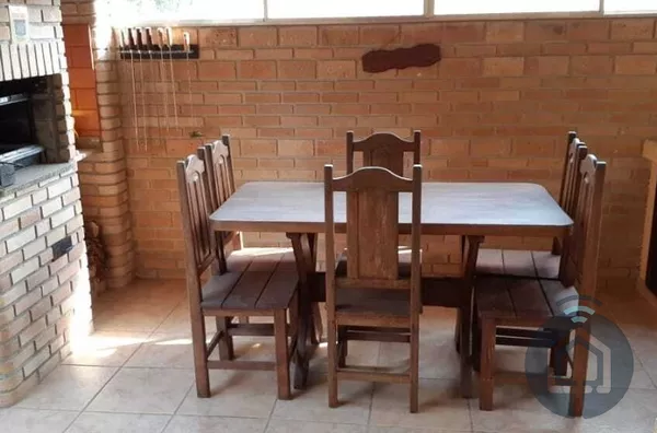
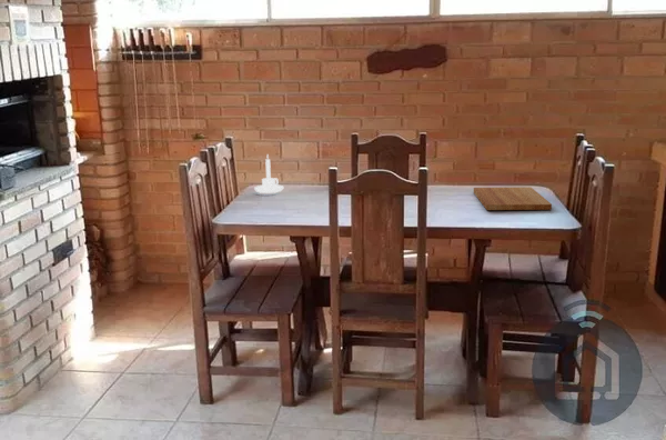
+ cutting board (509, 198)
+ candle holder (268, 172)
